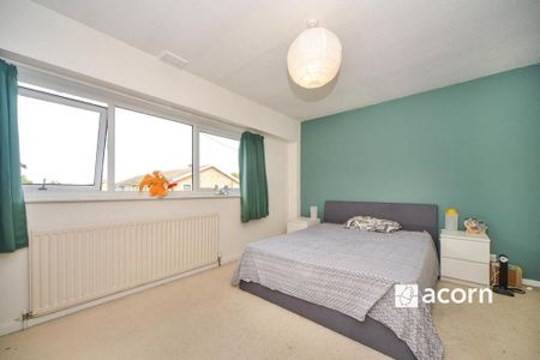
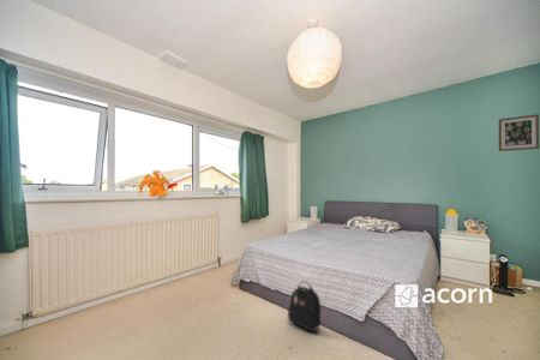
+ backpack (304, 304)
+ wall art (517, 133)
